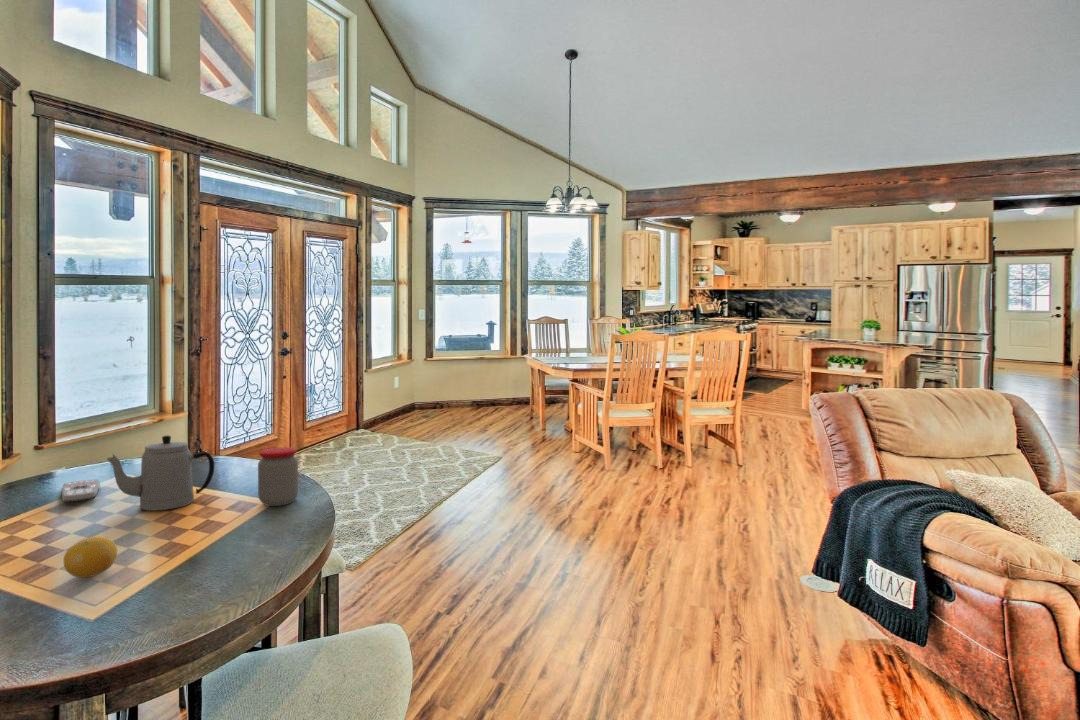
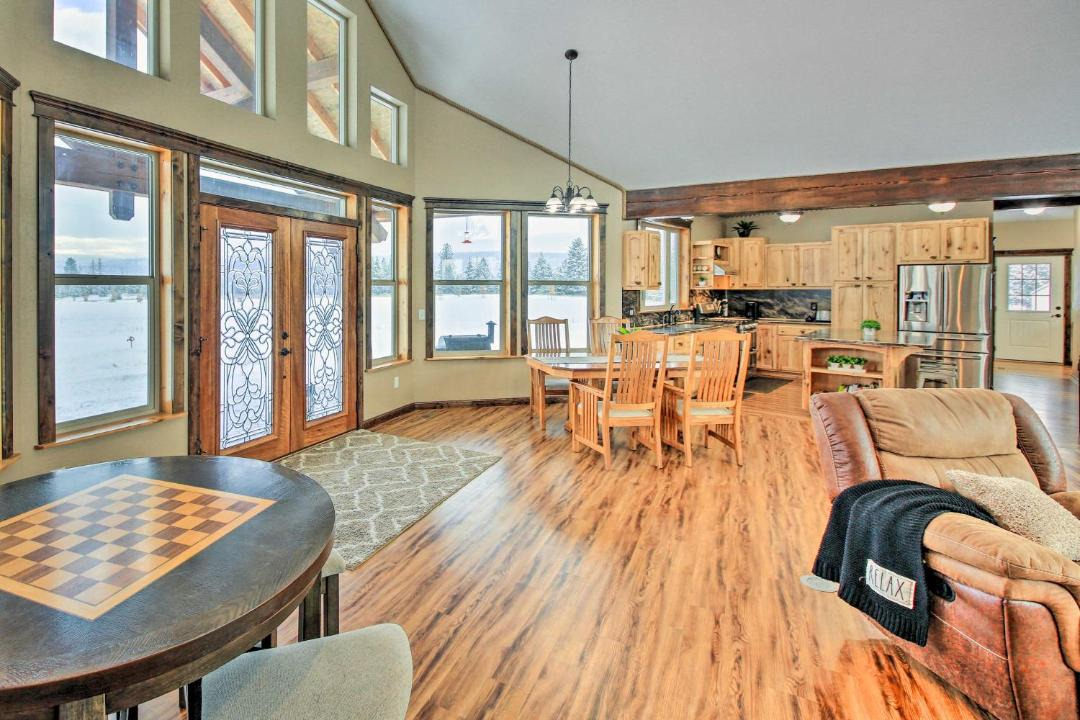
- remote control (80, 490)
- teapot (162, 470)
- jar (278, 476)
- fruit (91, 556)
